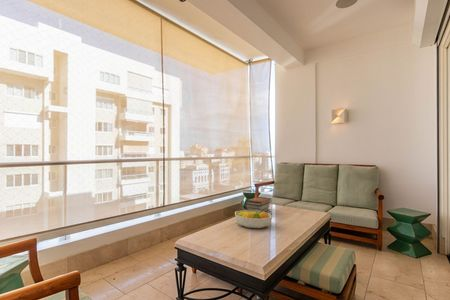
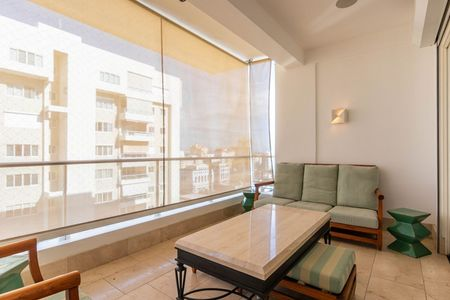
- fruit bowl (252, 217)
- book stack (258, 206)
